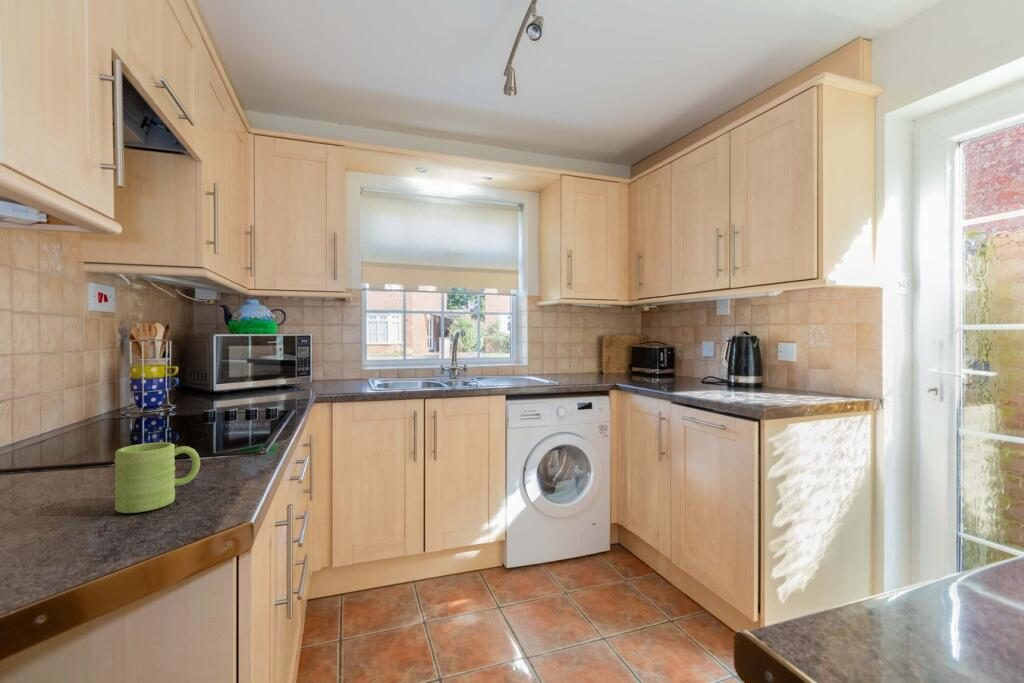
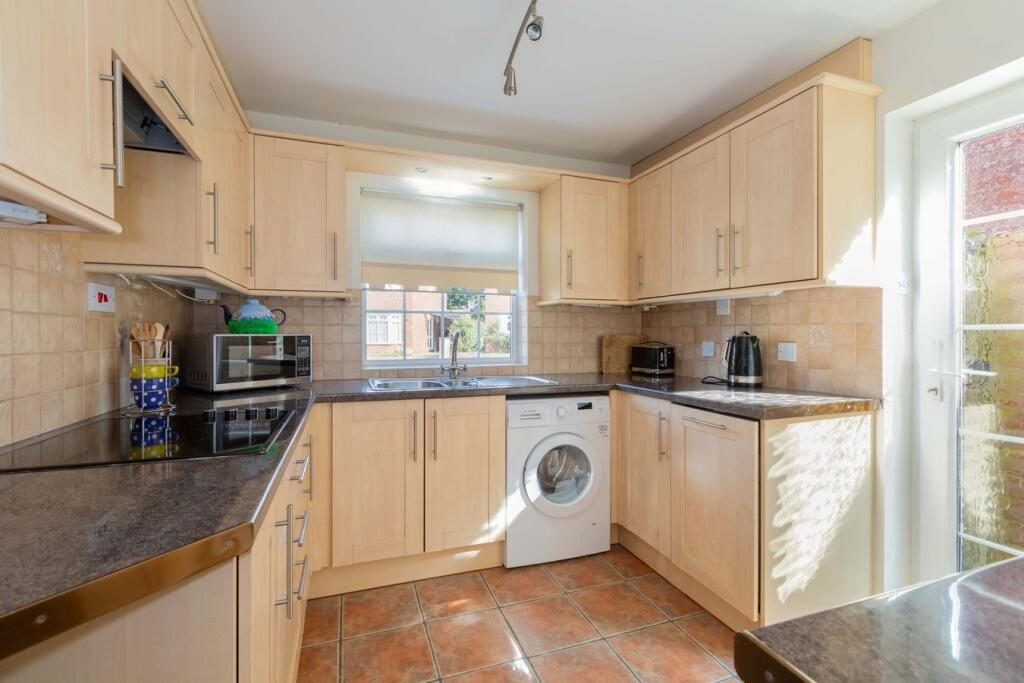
- mug (159, 473)
